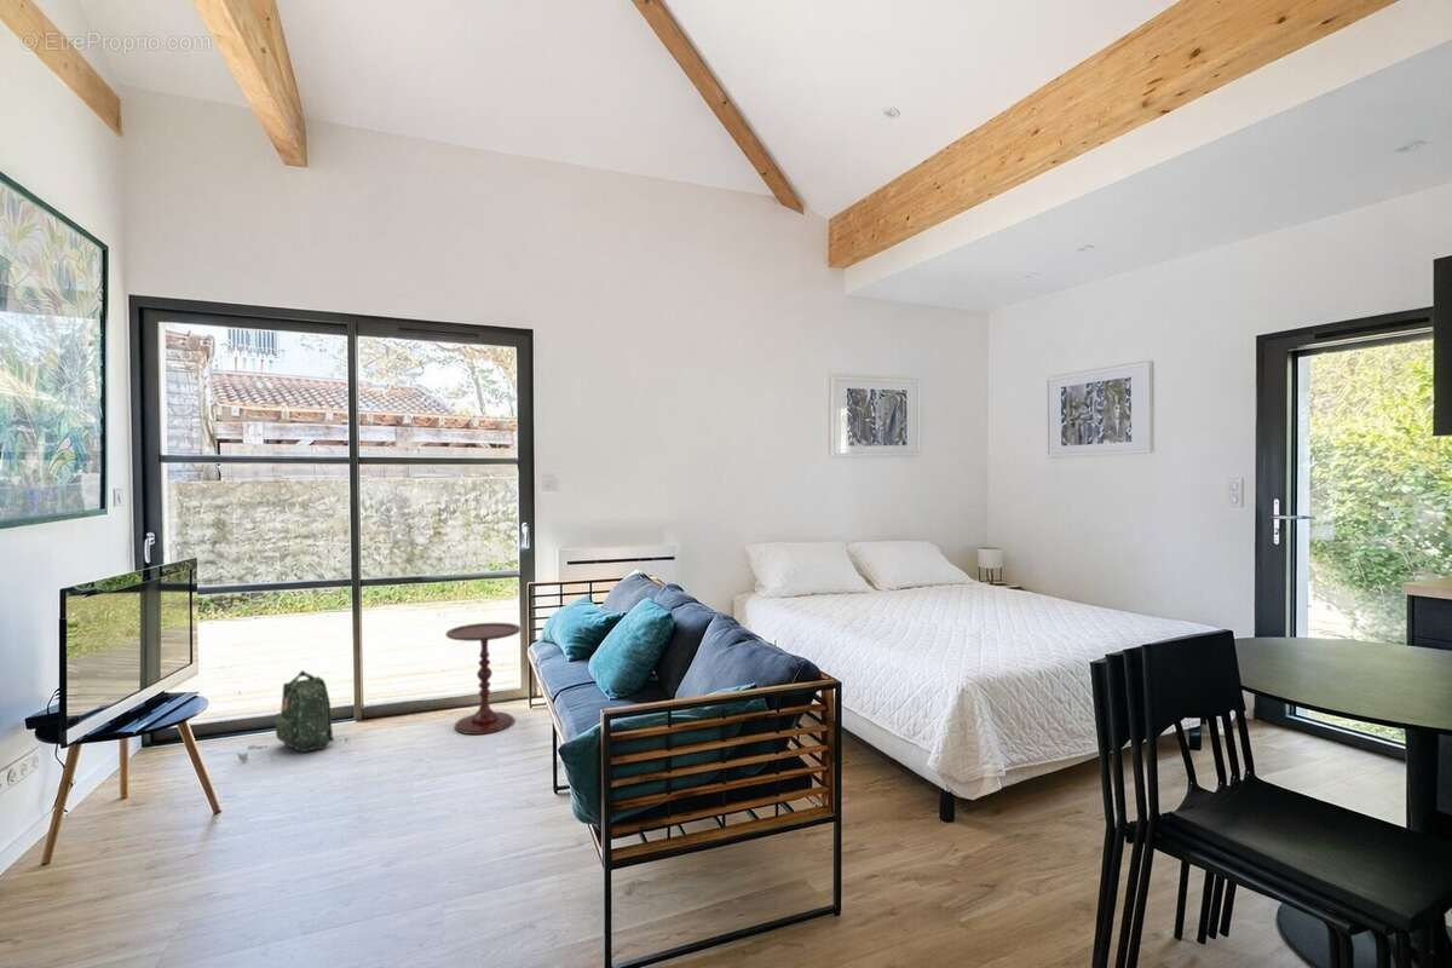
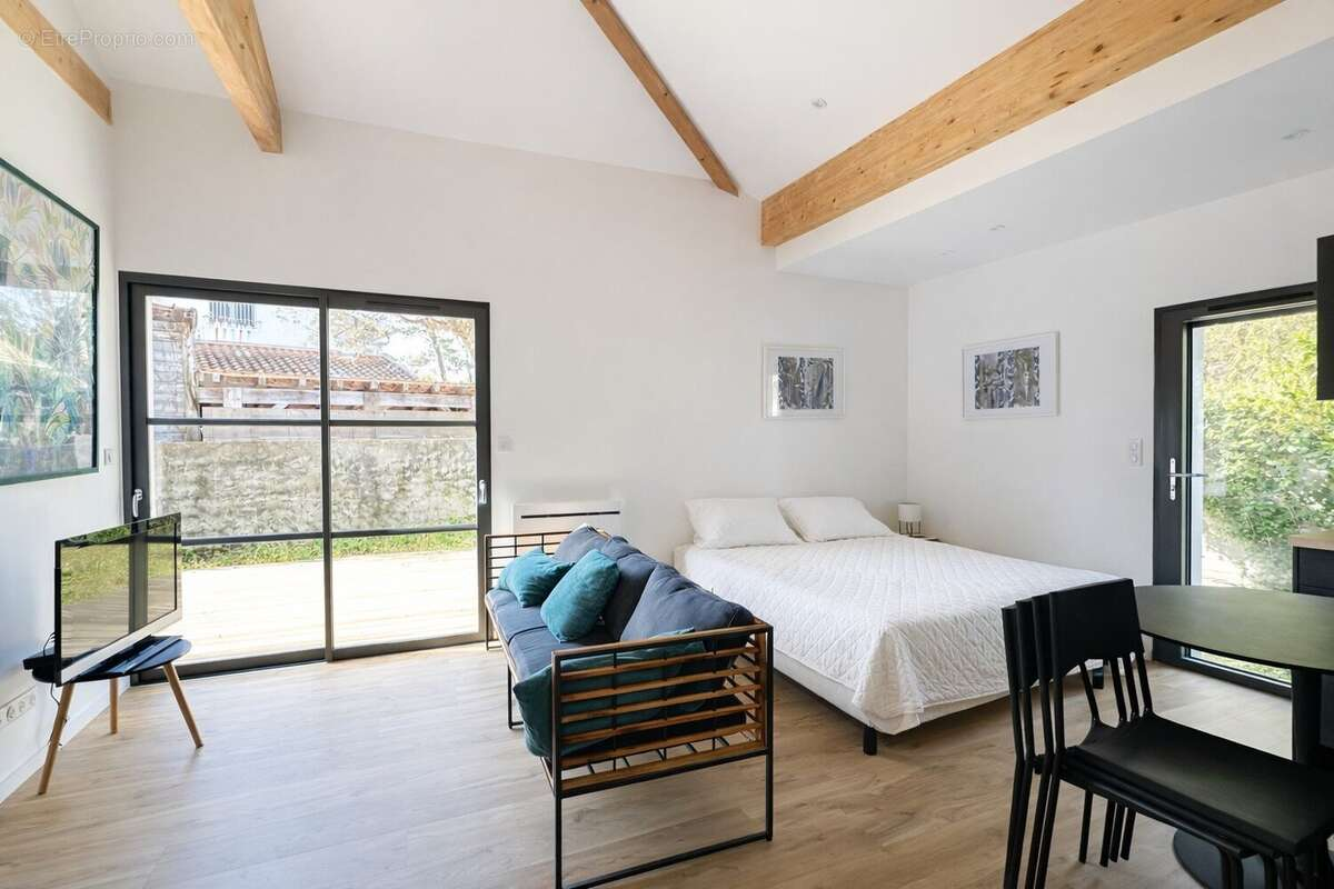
- backpack (296, 713)
- side table (484, 676)
